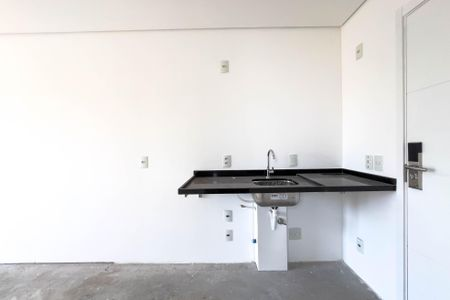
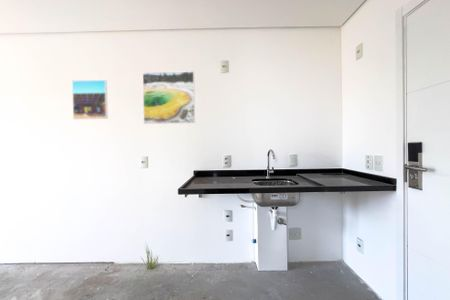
+ decorative plant (151, 254)
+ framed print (168, 97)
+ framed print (90, 99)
